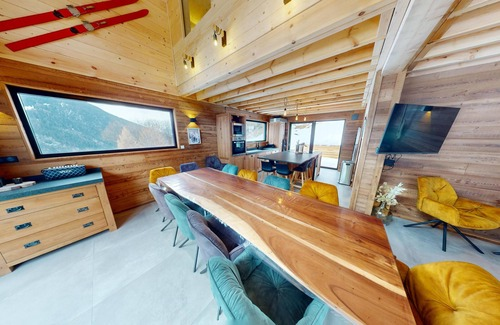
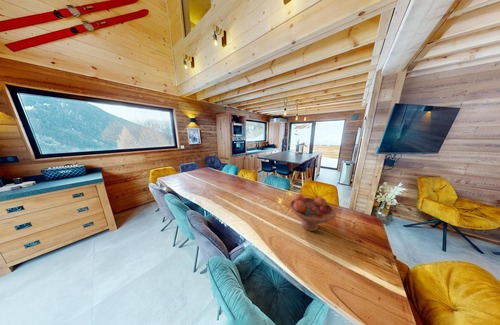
+ fruit bowl (310, 213)
